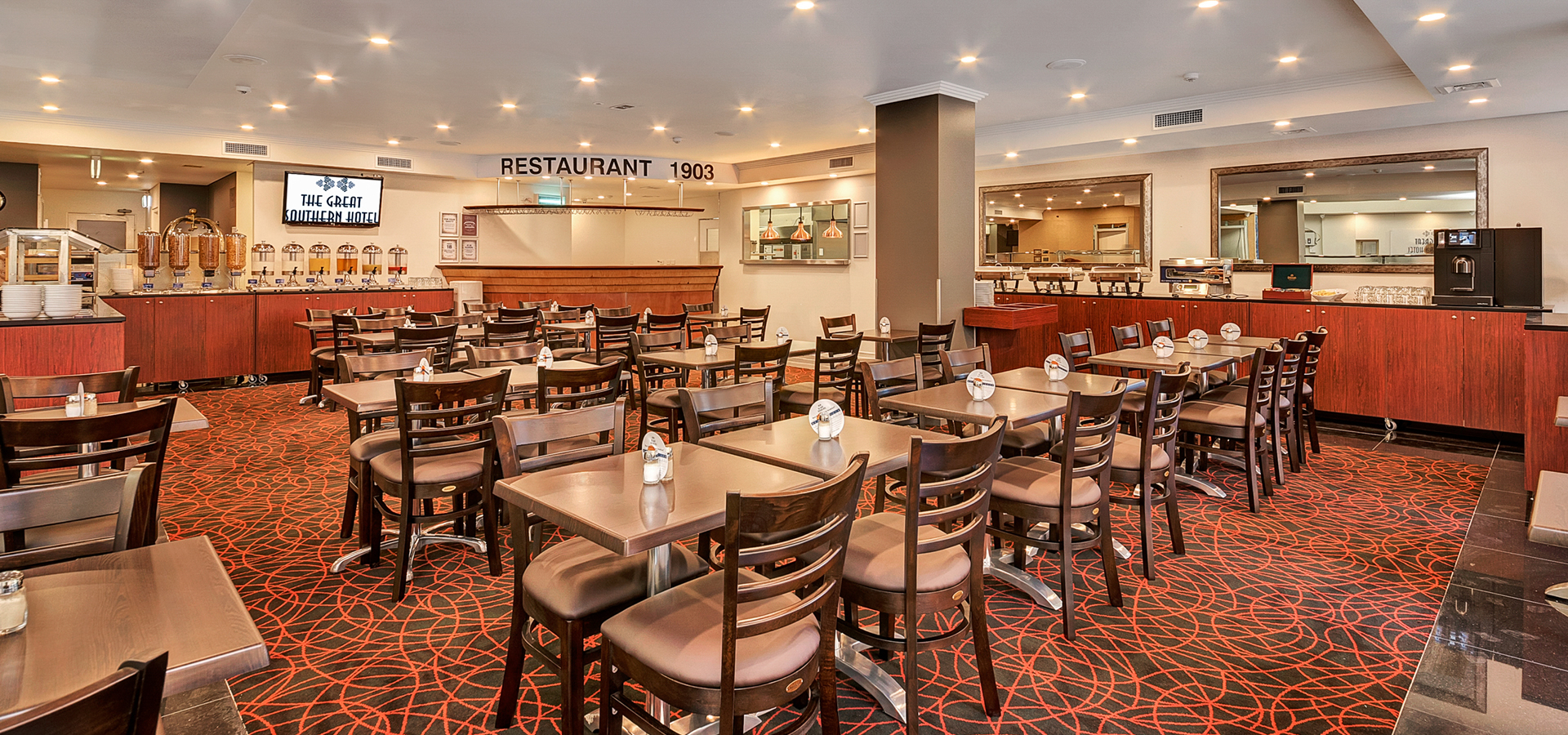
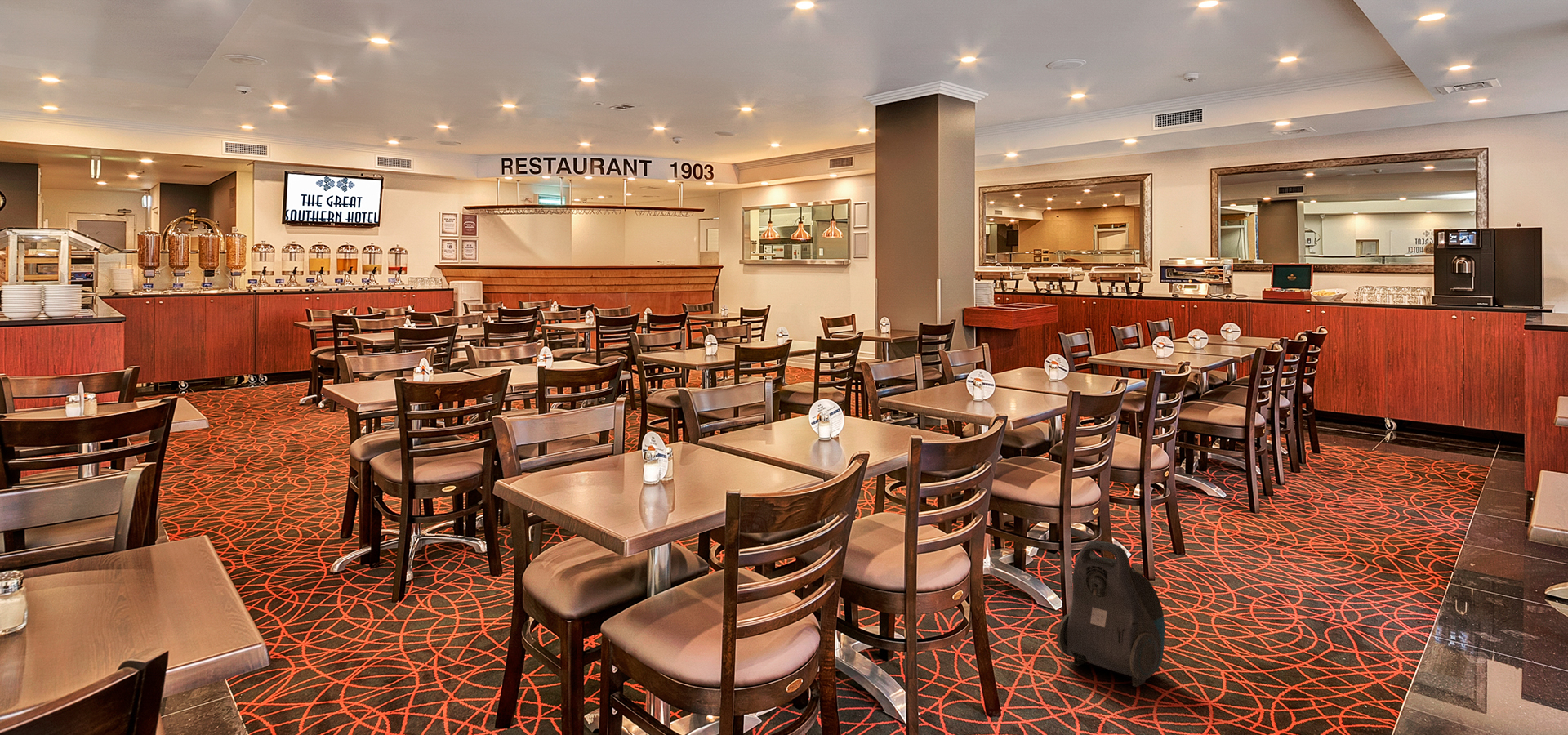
+ vacuum cleaner (1116, 606)
